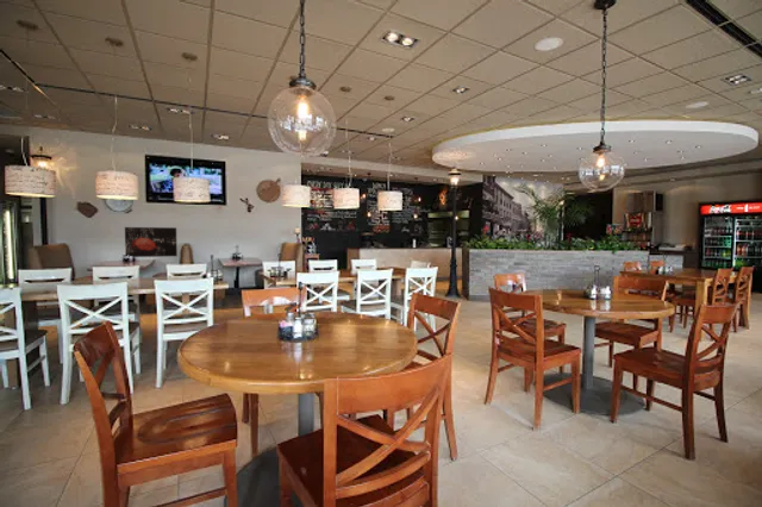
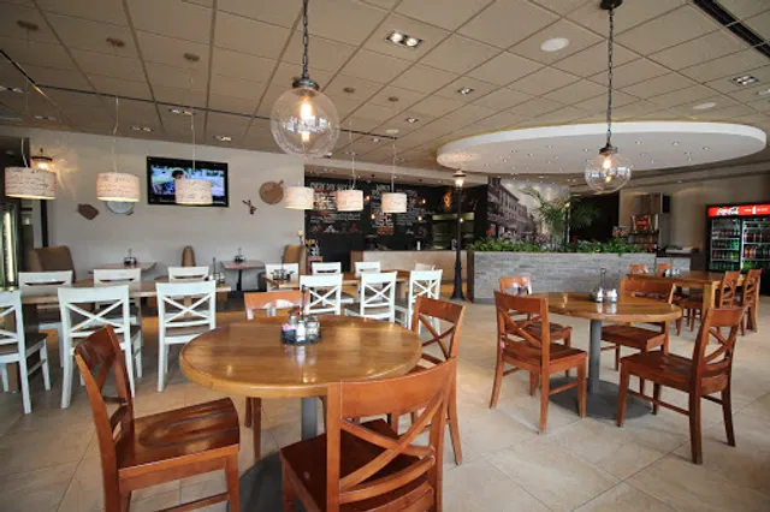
- wall art (151, 242)
